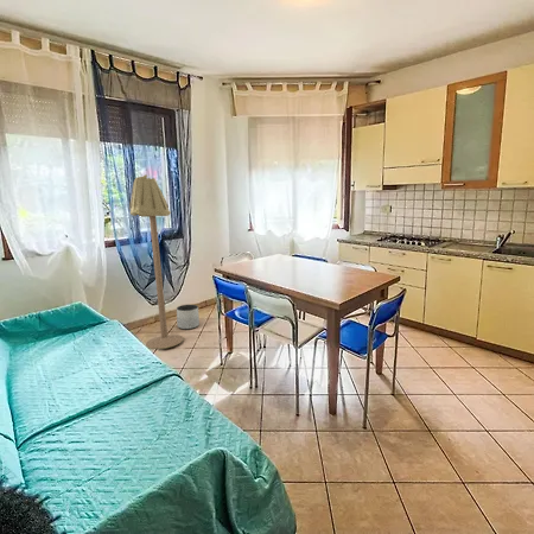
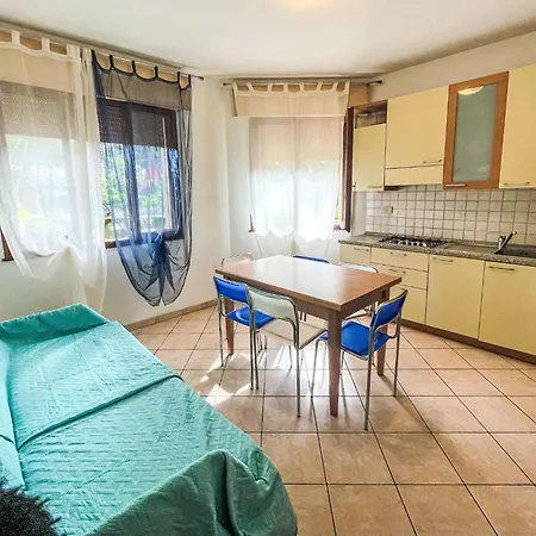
- planter (187, 316)
- floor lamp (154, 261)
